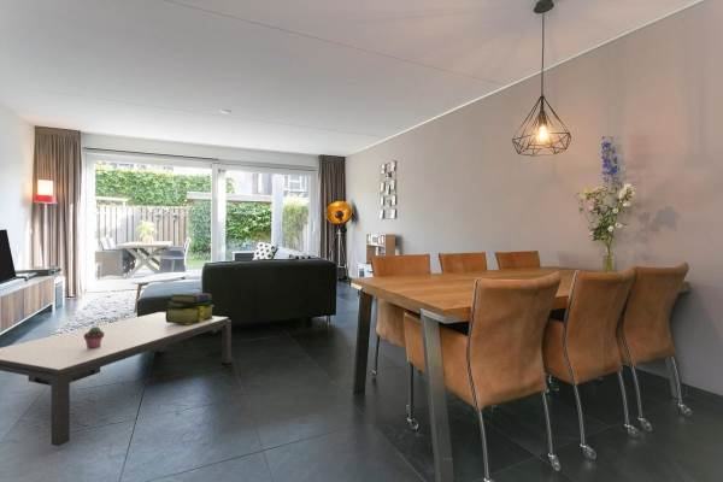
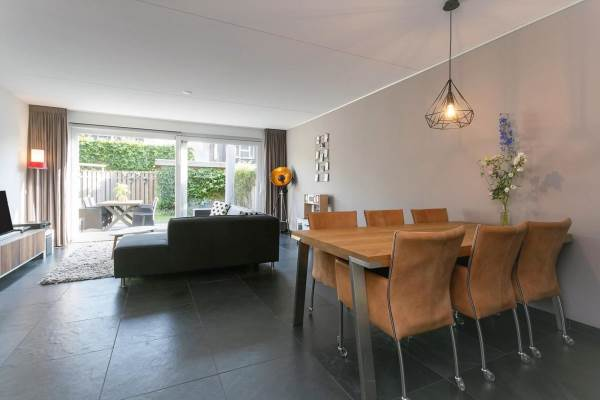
- potted succulent (94, 336)
- coffee table (124, 358)
- stack of books (190, 306)
